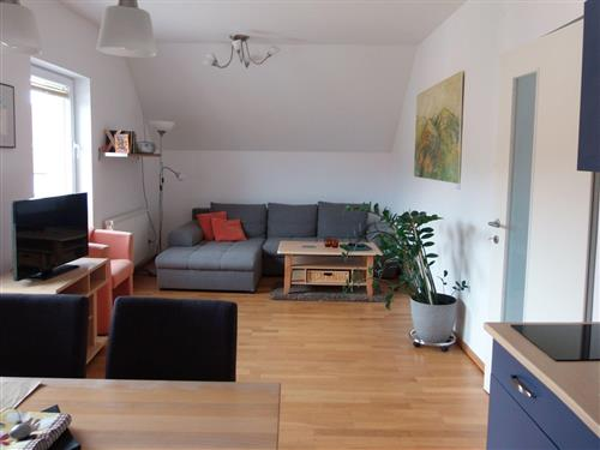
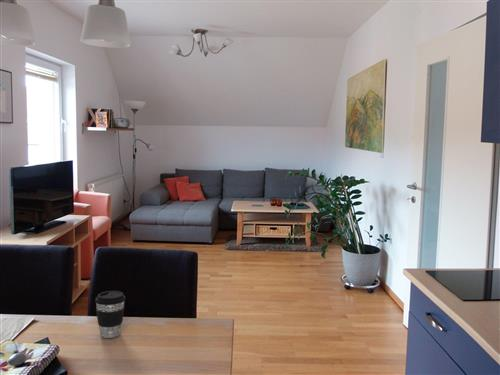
+ coffee cup (110, 314)
